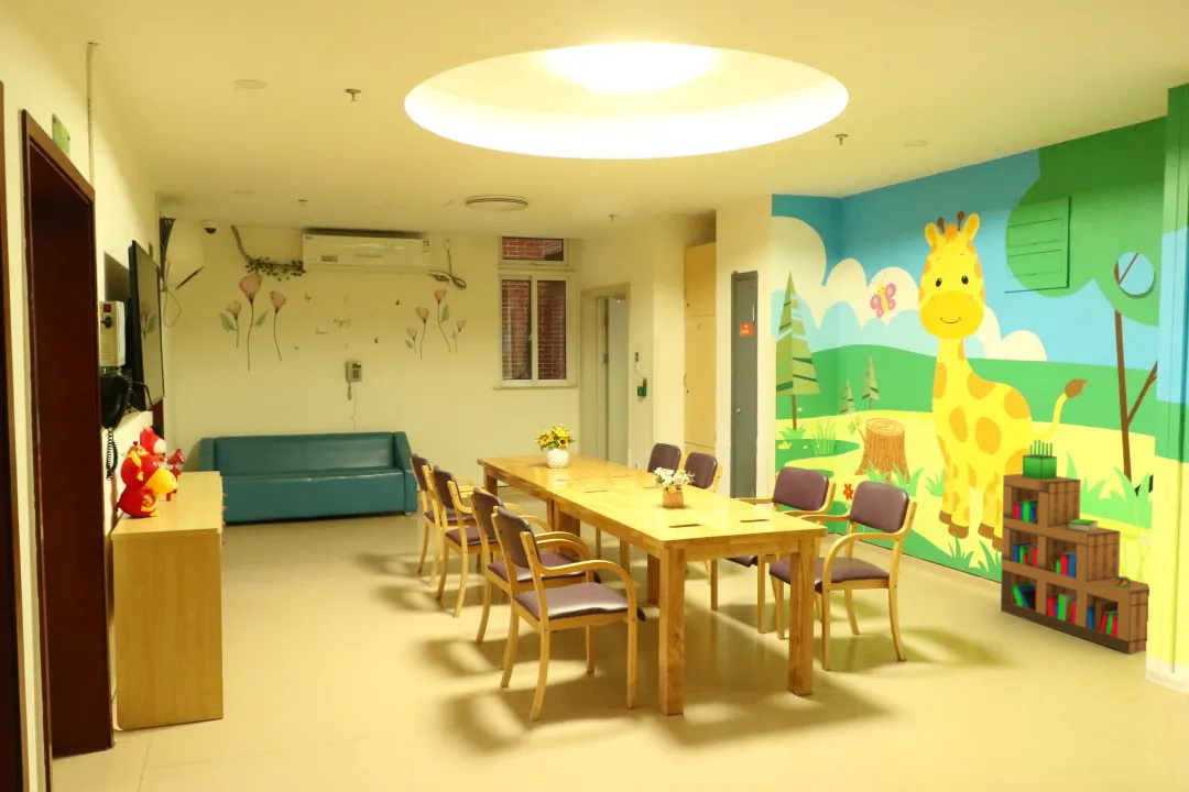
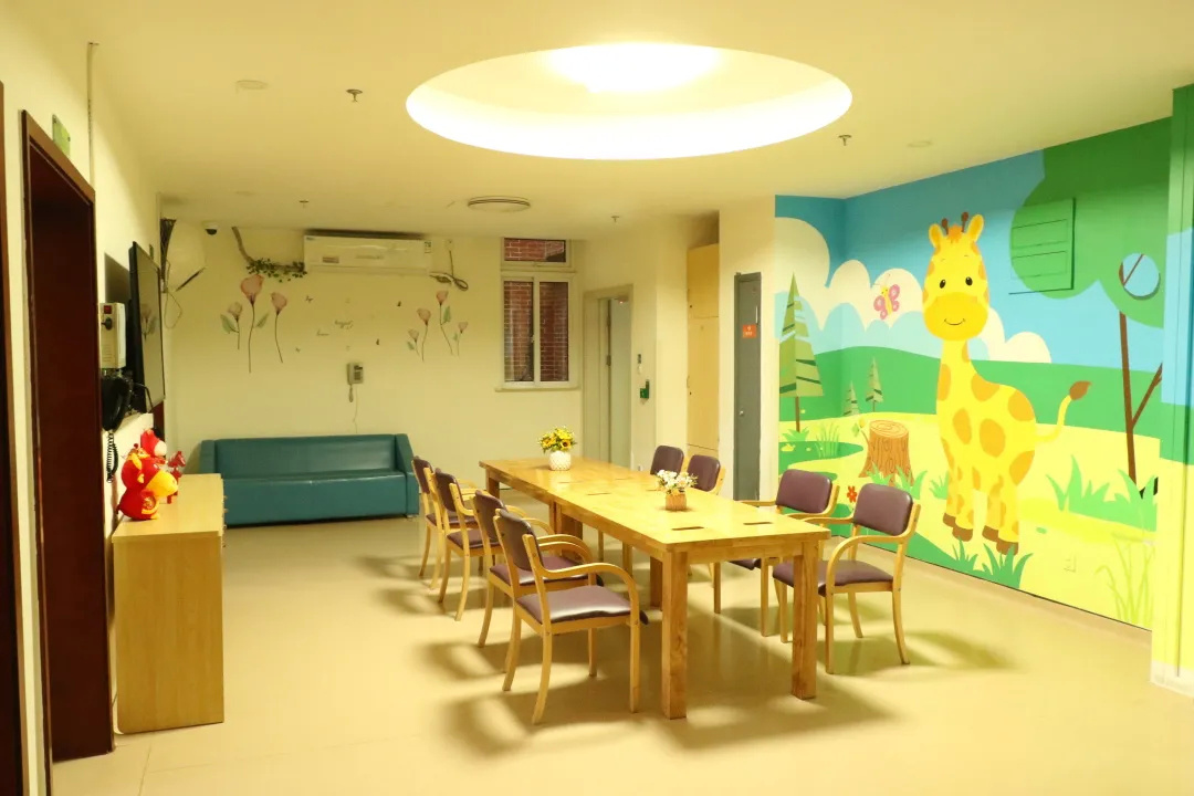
- bookshelf (1078, 536)
